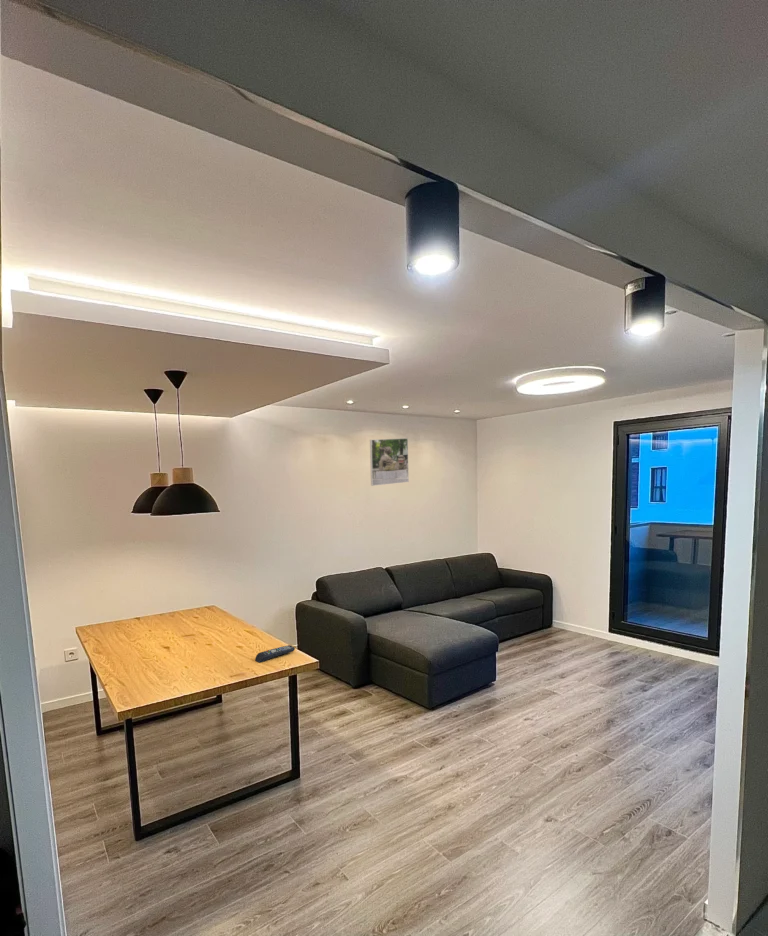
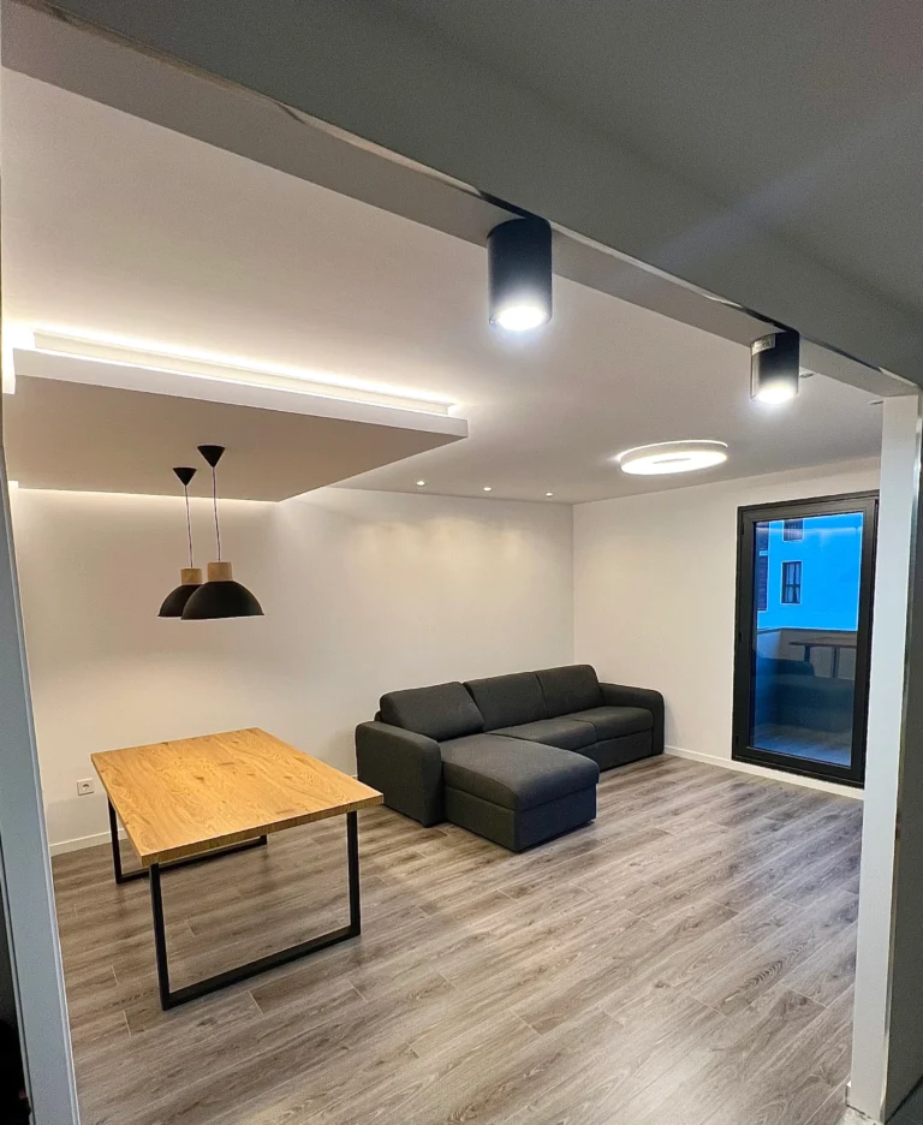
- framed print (389, 461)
- remote control (275, 652)
